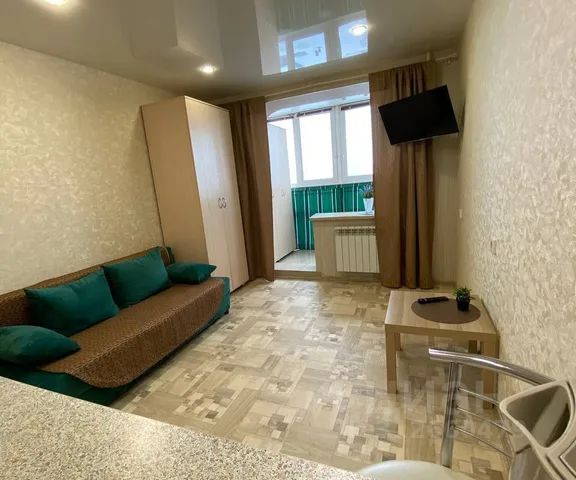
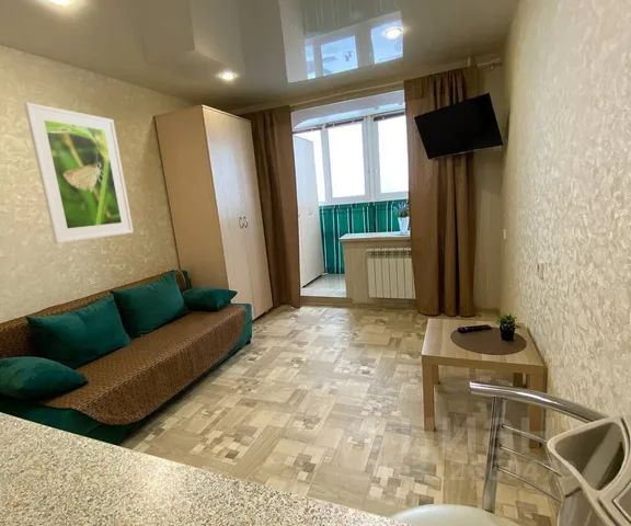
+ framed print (85, 176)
